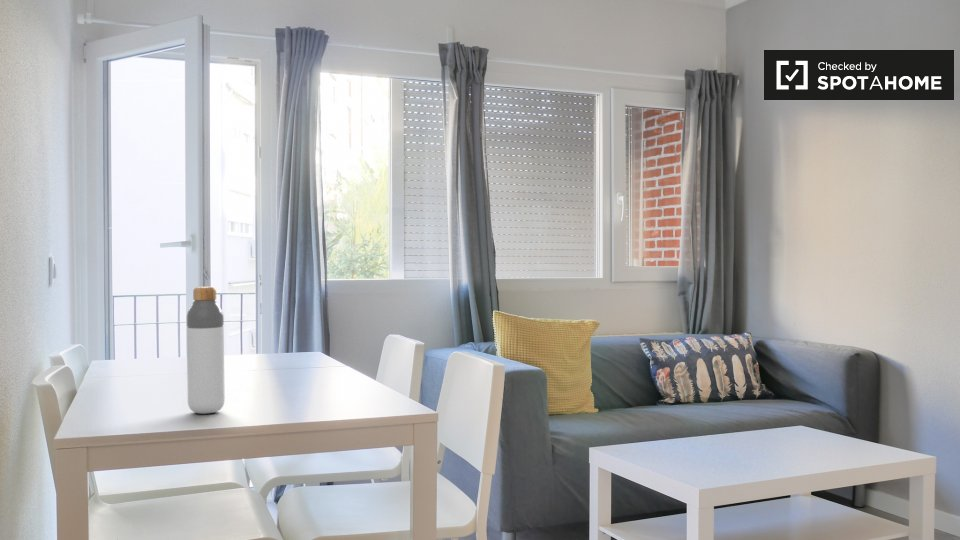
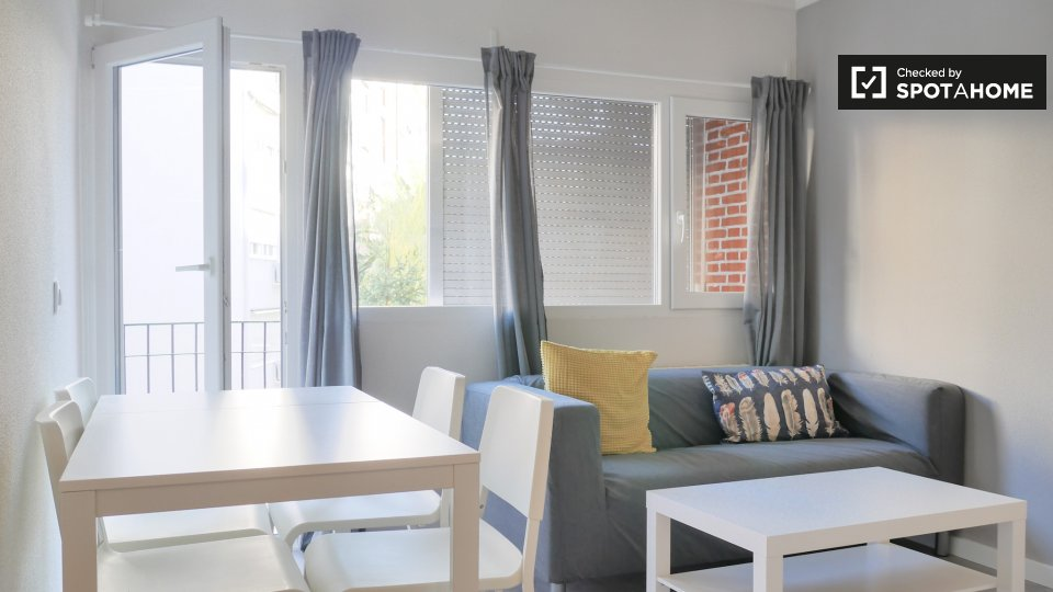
- bottle (205, 349)
